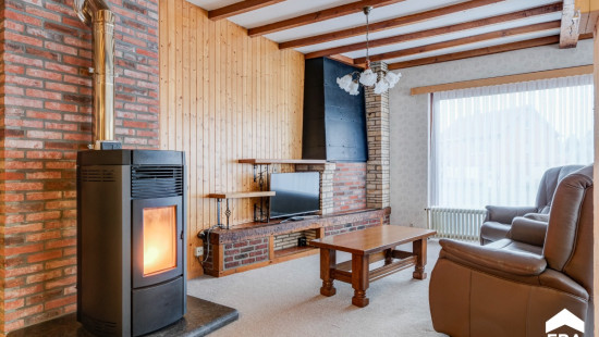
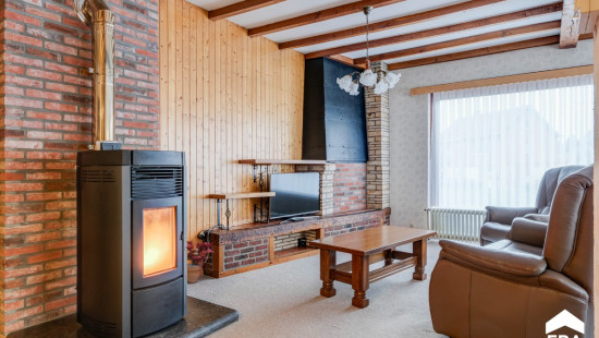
+ potted plant (195, 261)
